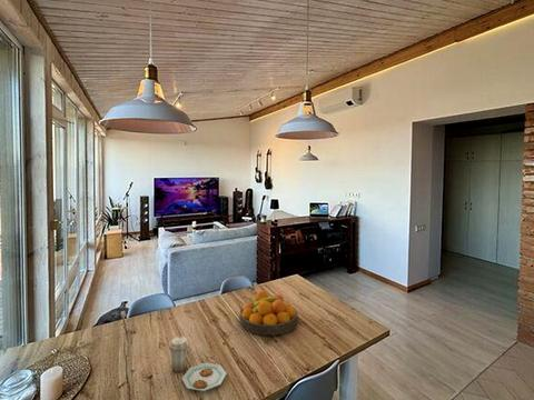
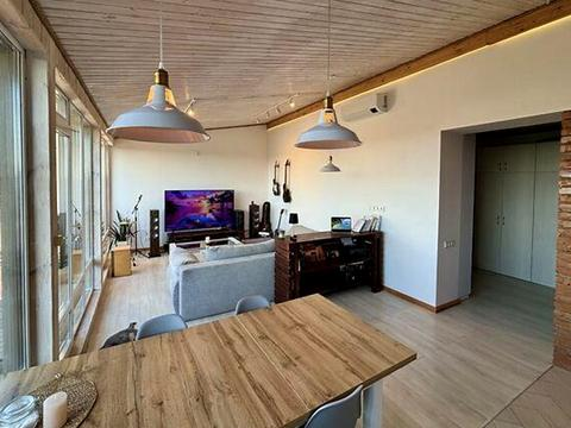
- plate (198, 364)
- fruit bowl (268, 308)
